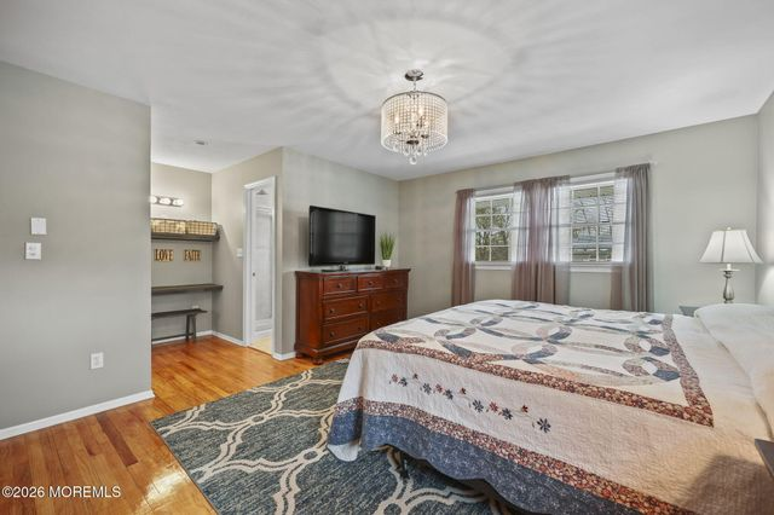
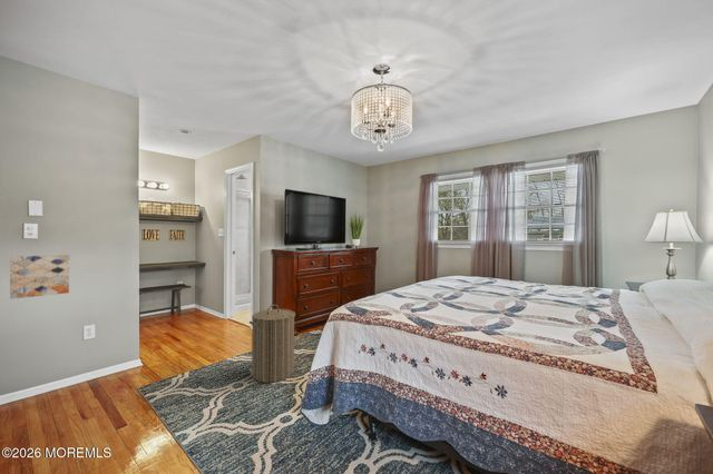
+ laundry hamper (273, 338)
+ wall art (40, 275)
